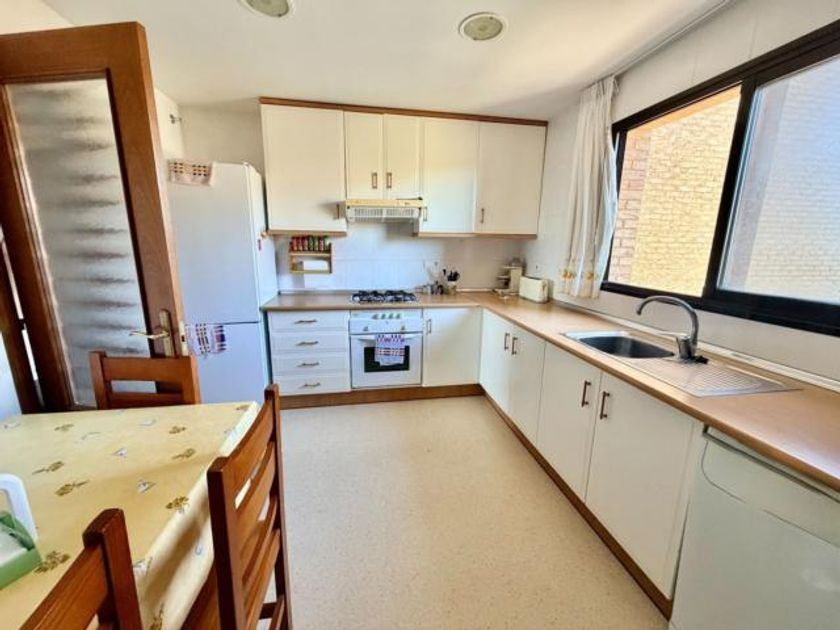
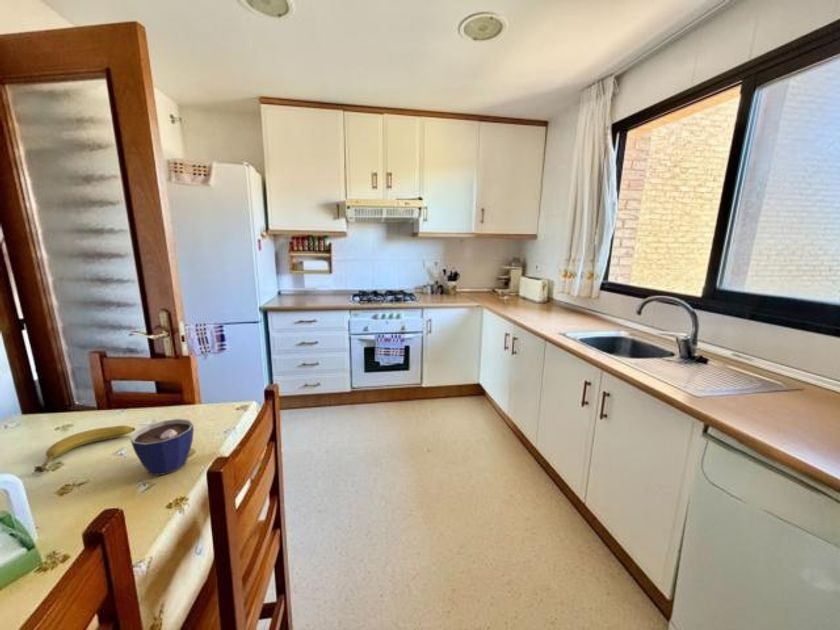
+ cup (163, 444)
+ fruit (89, 442)
